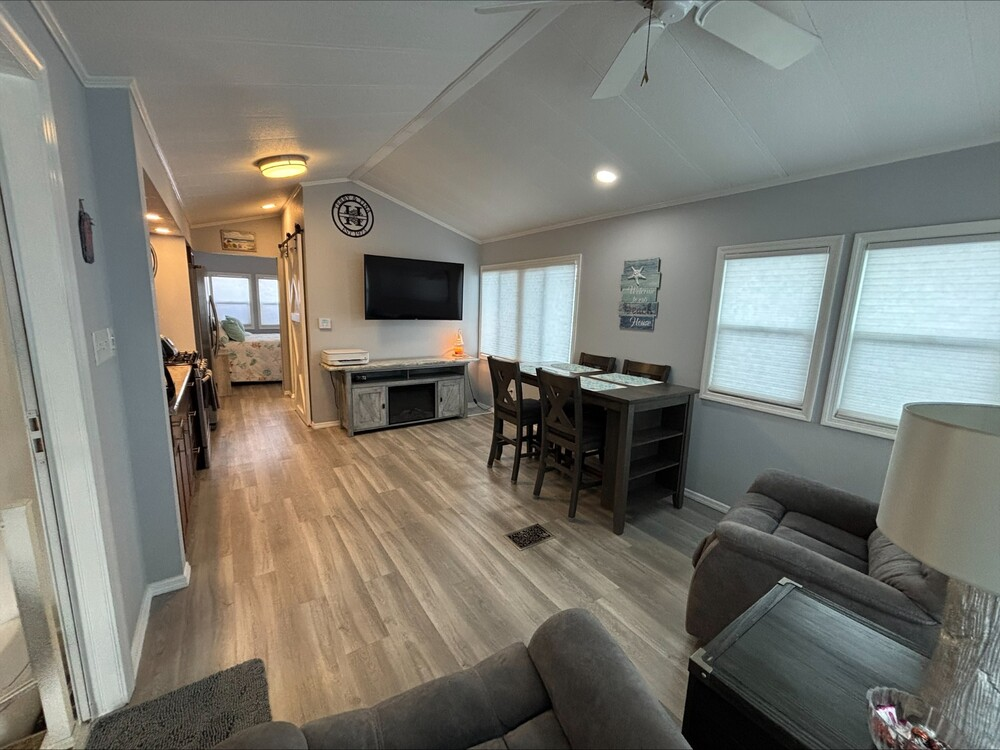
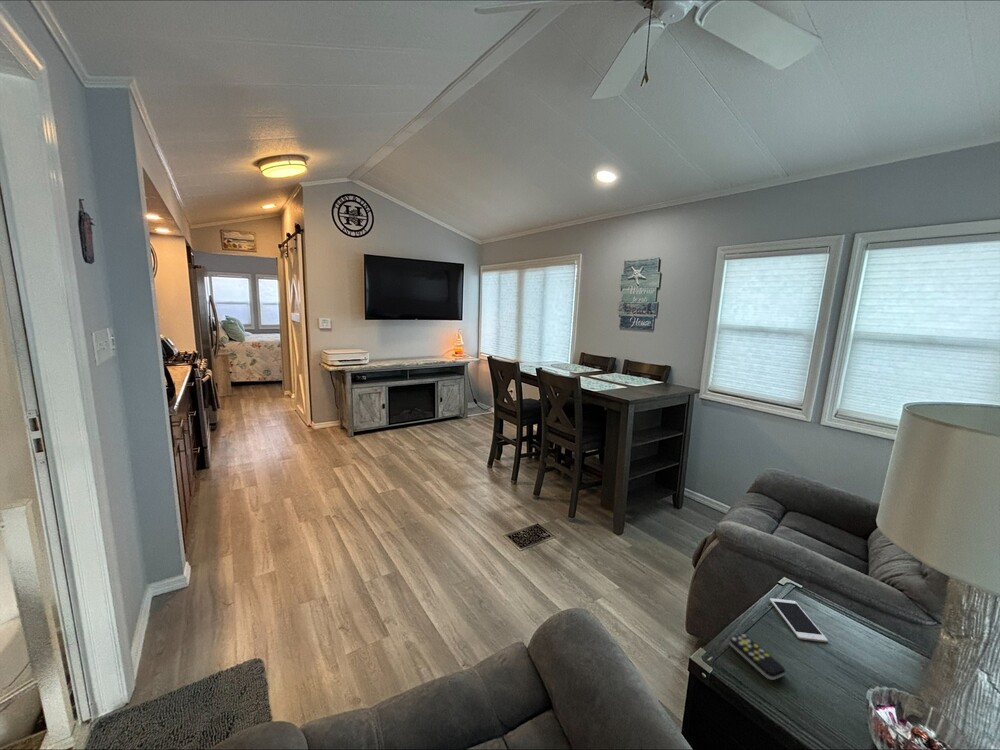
+ cell phone (796, 618)
+ remote control (755, 655)
